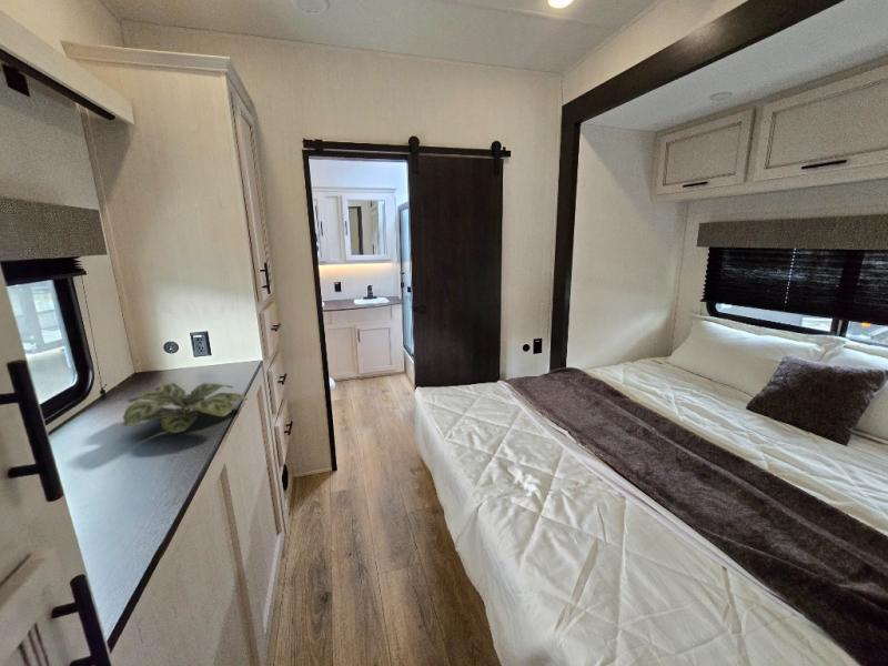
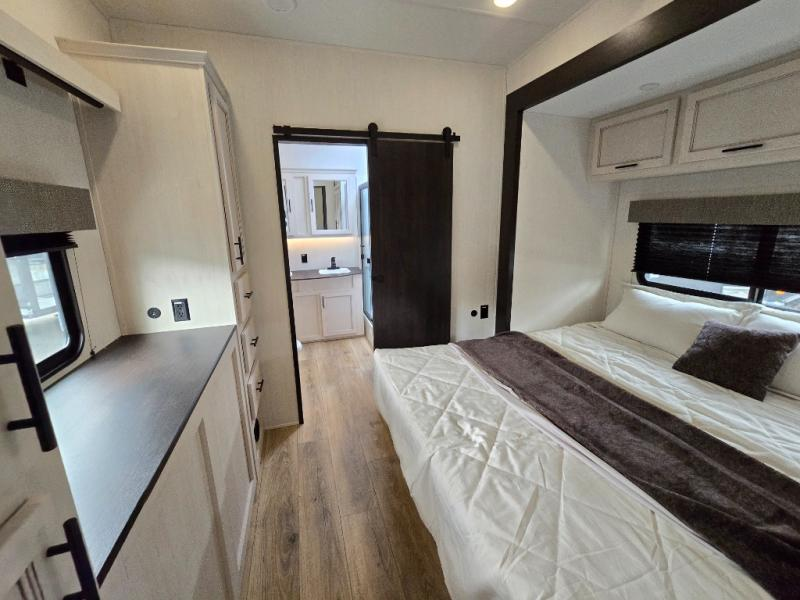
- plant (188, 407)
